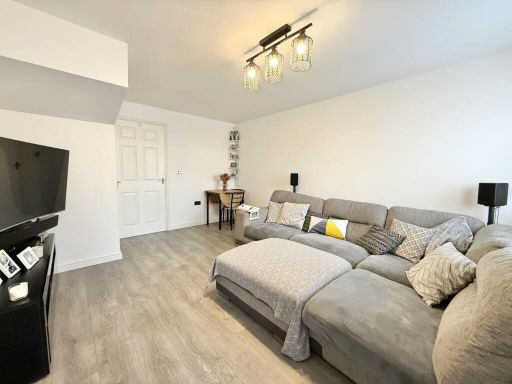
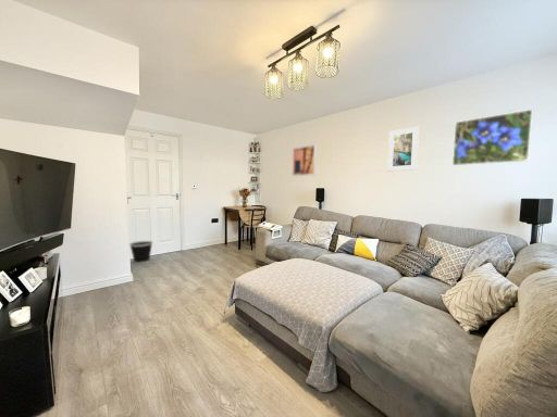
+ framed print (403, 150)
+ wall art (304, 161)
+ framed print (488, 139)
+ wastebasket (141, 252)
